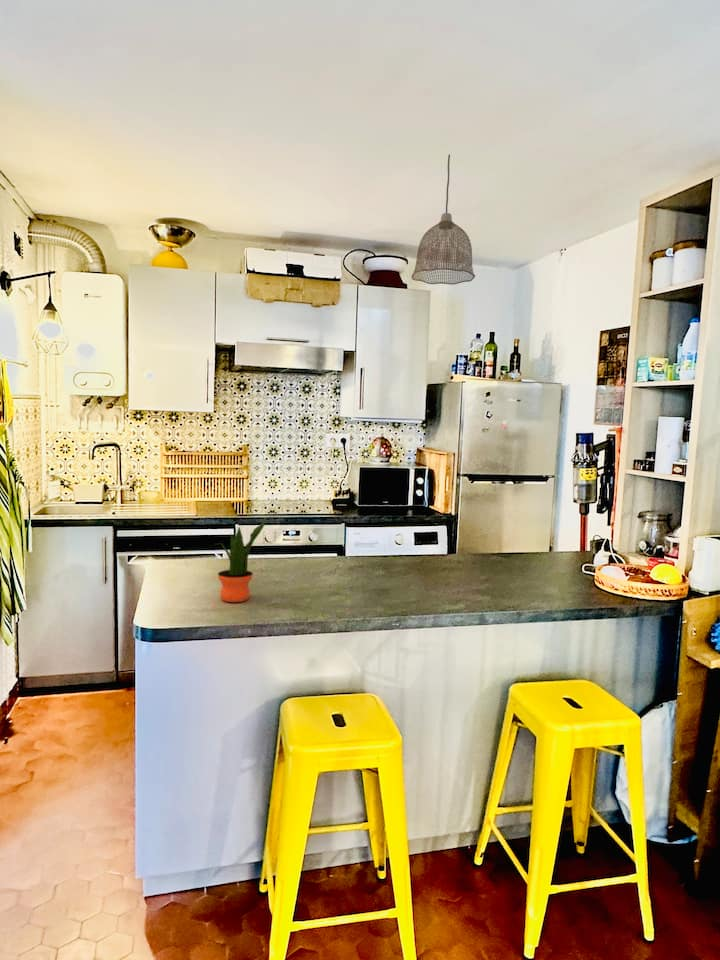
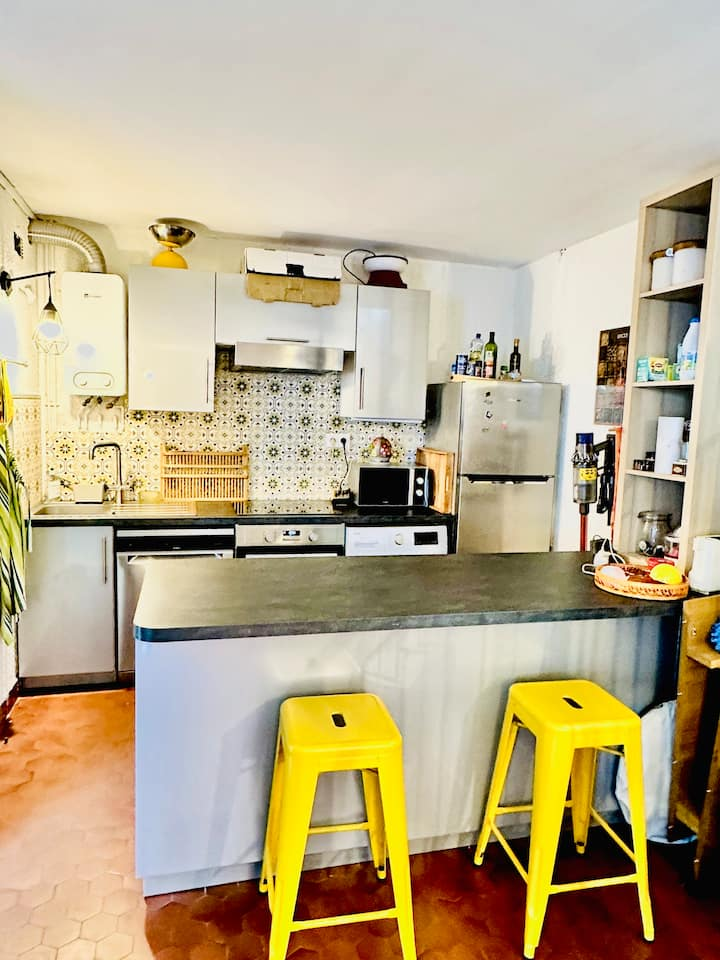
- potted plant (242, 557)
- pendant lamp (446, 216)
